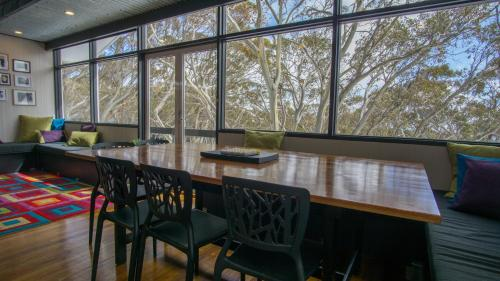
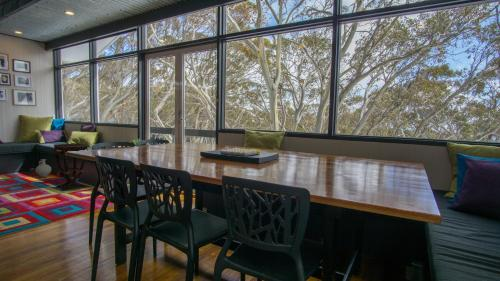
+ ceramic jug (43, 167)
+ side table (73, 165)
